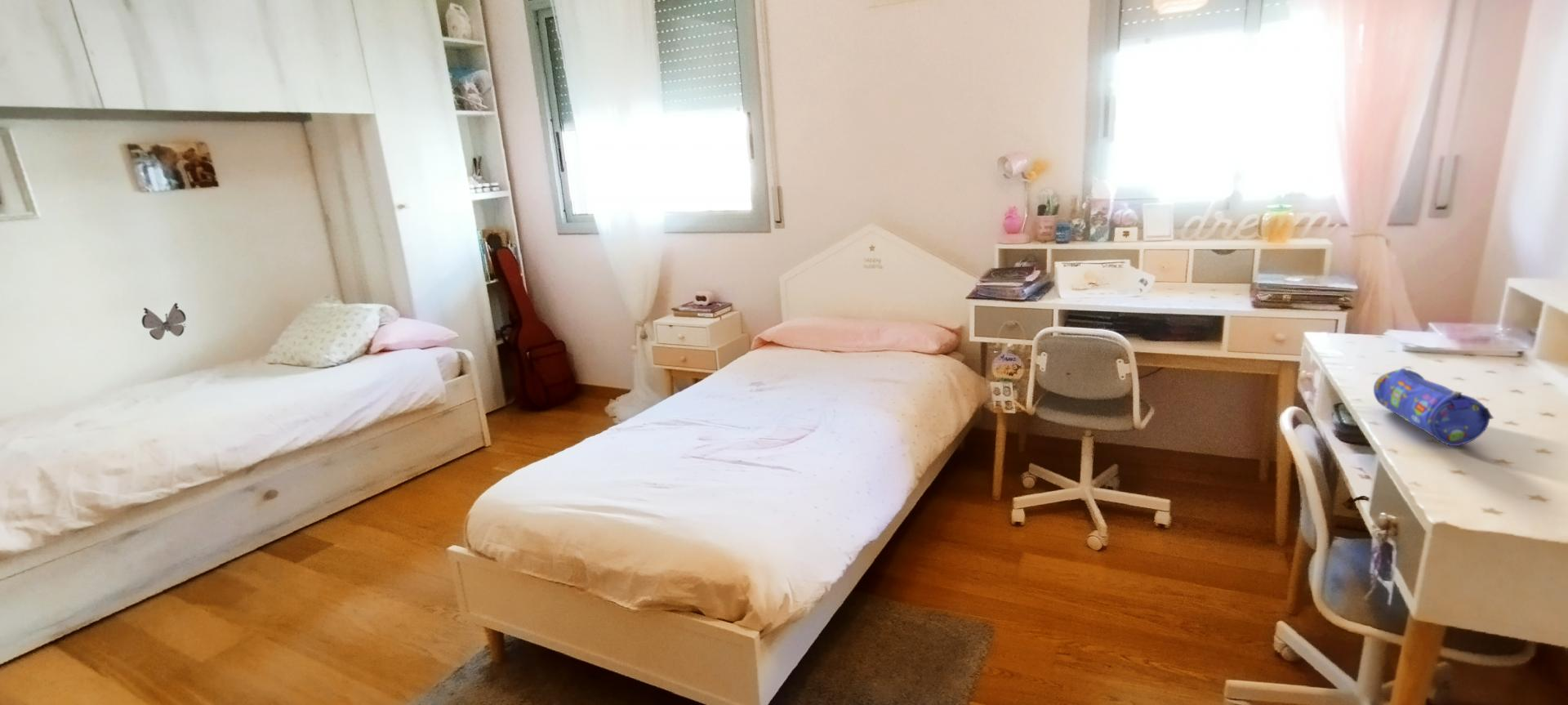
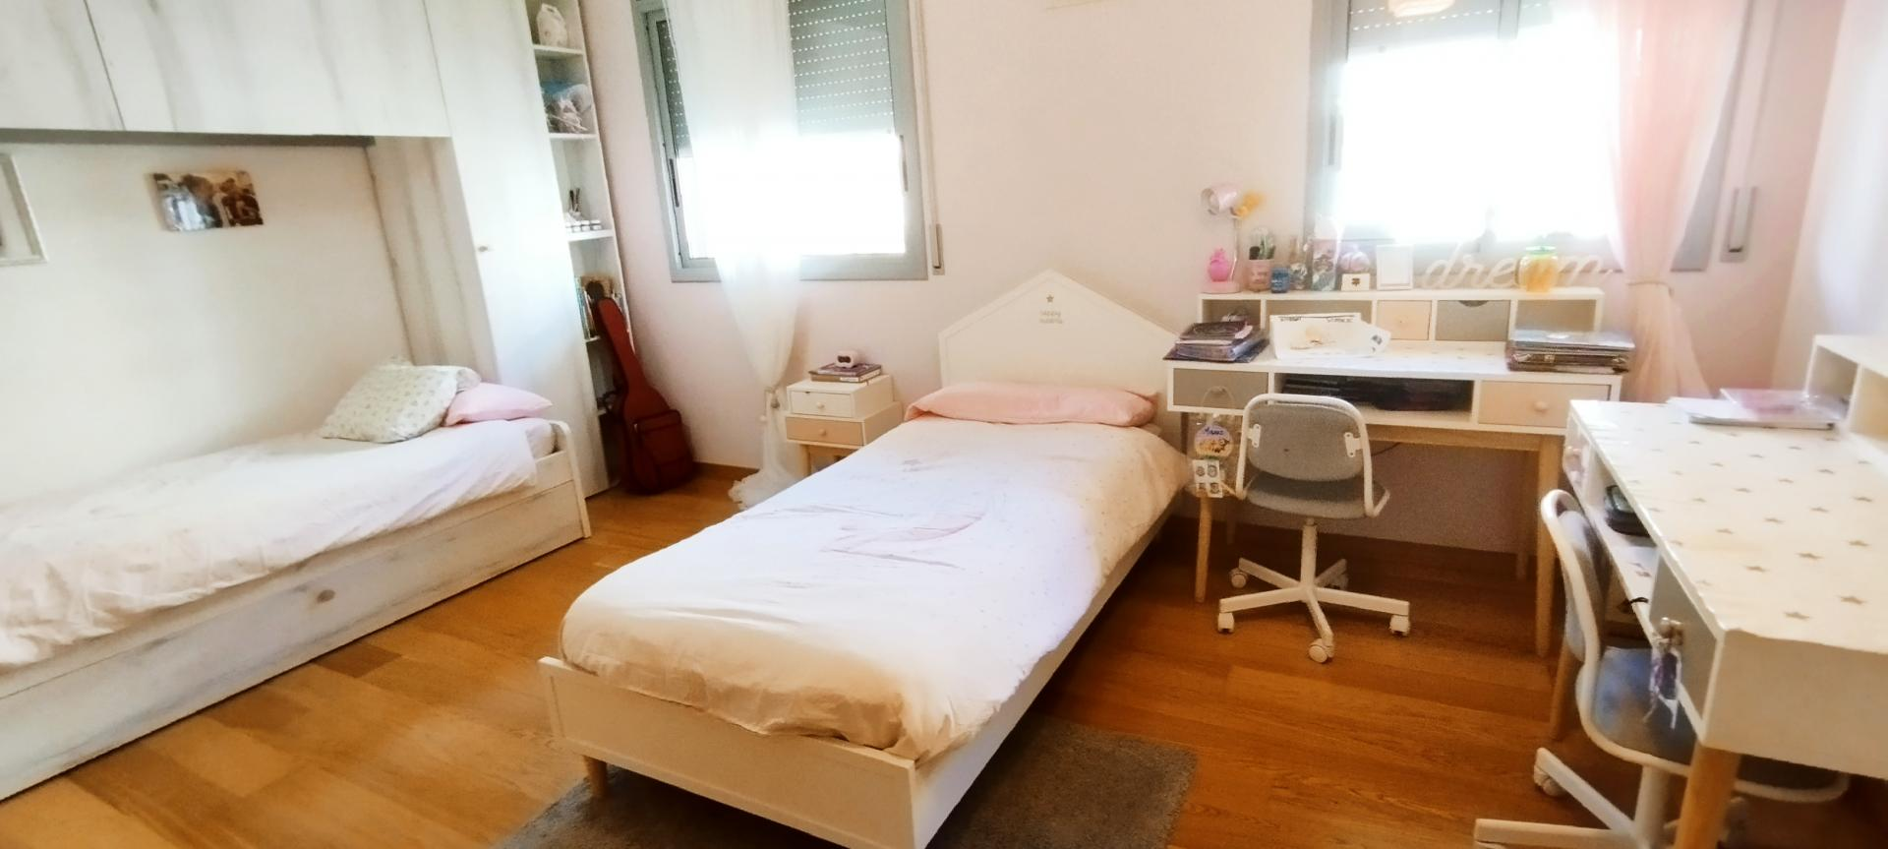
- pencil case (1428, 403)
- decorative butterfly (166, 321)
